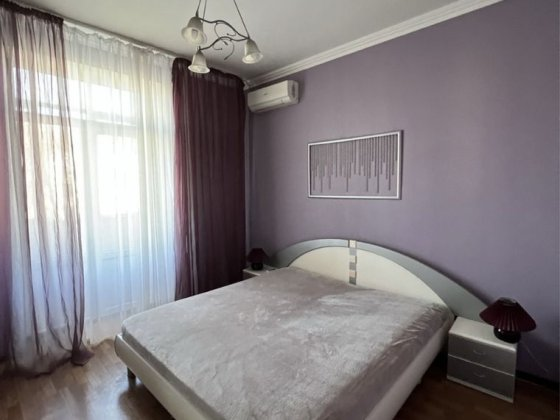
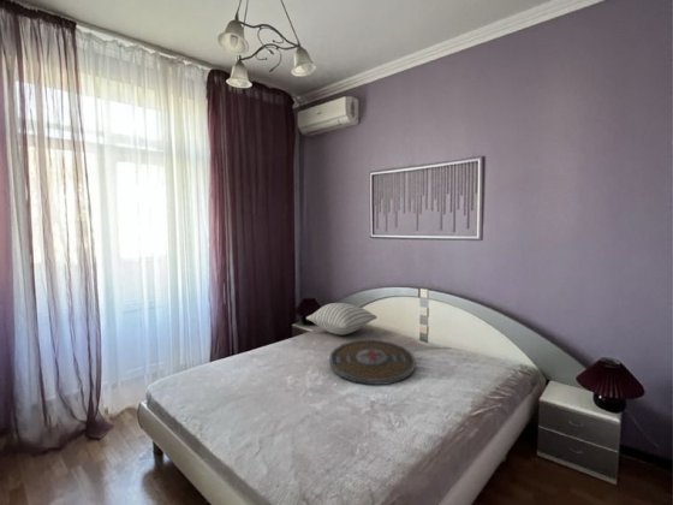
+ pillow (341, 317)
+ serving tray (371, 358)
